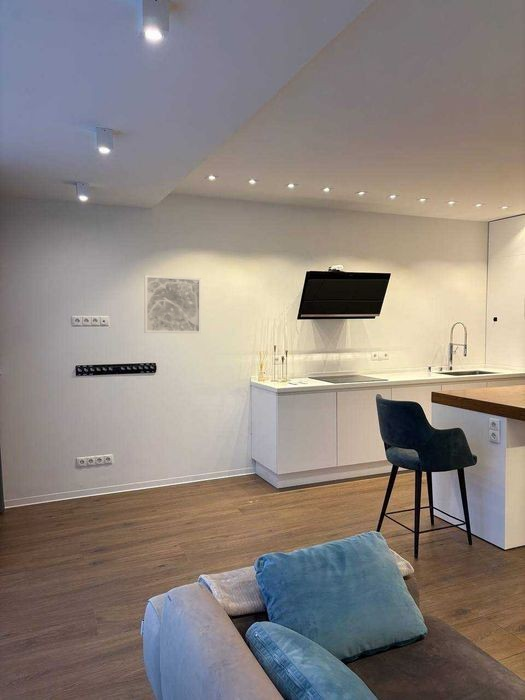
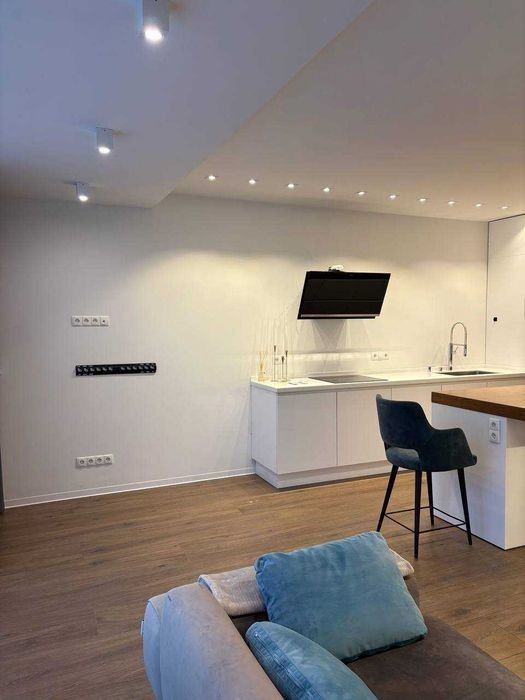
- wall art (173, 305)
